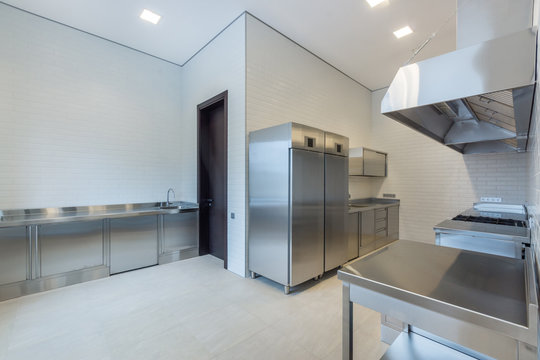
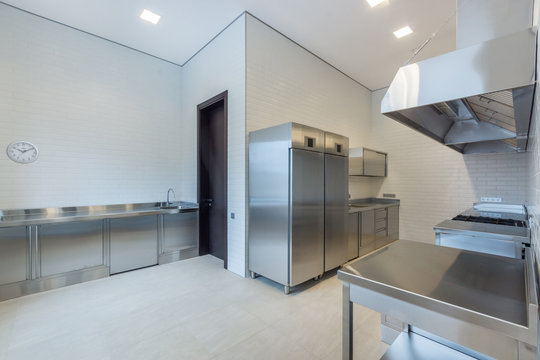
+ wall clock (23, 152)
